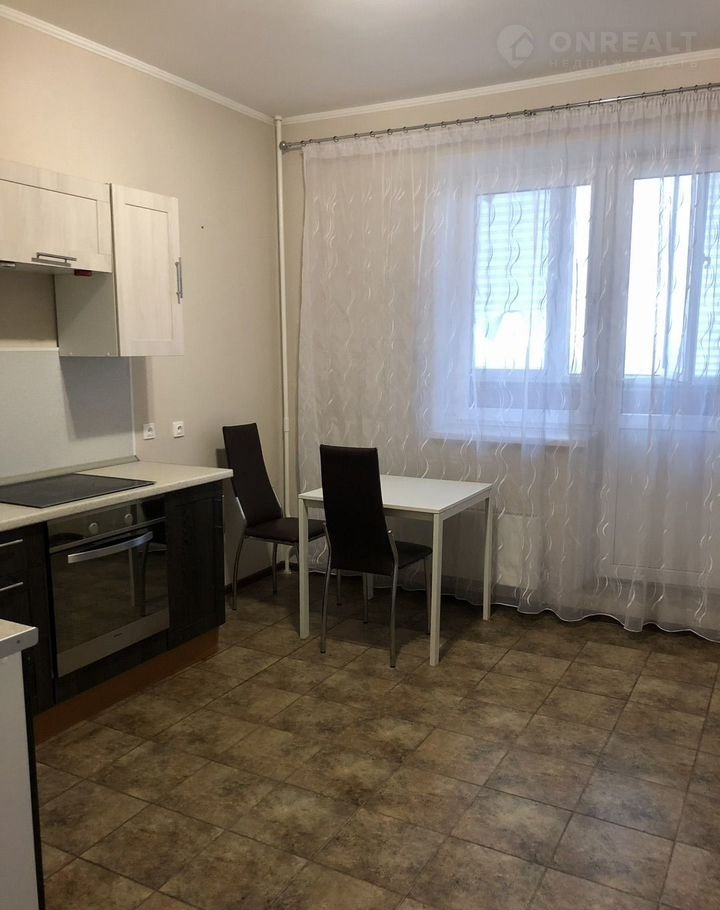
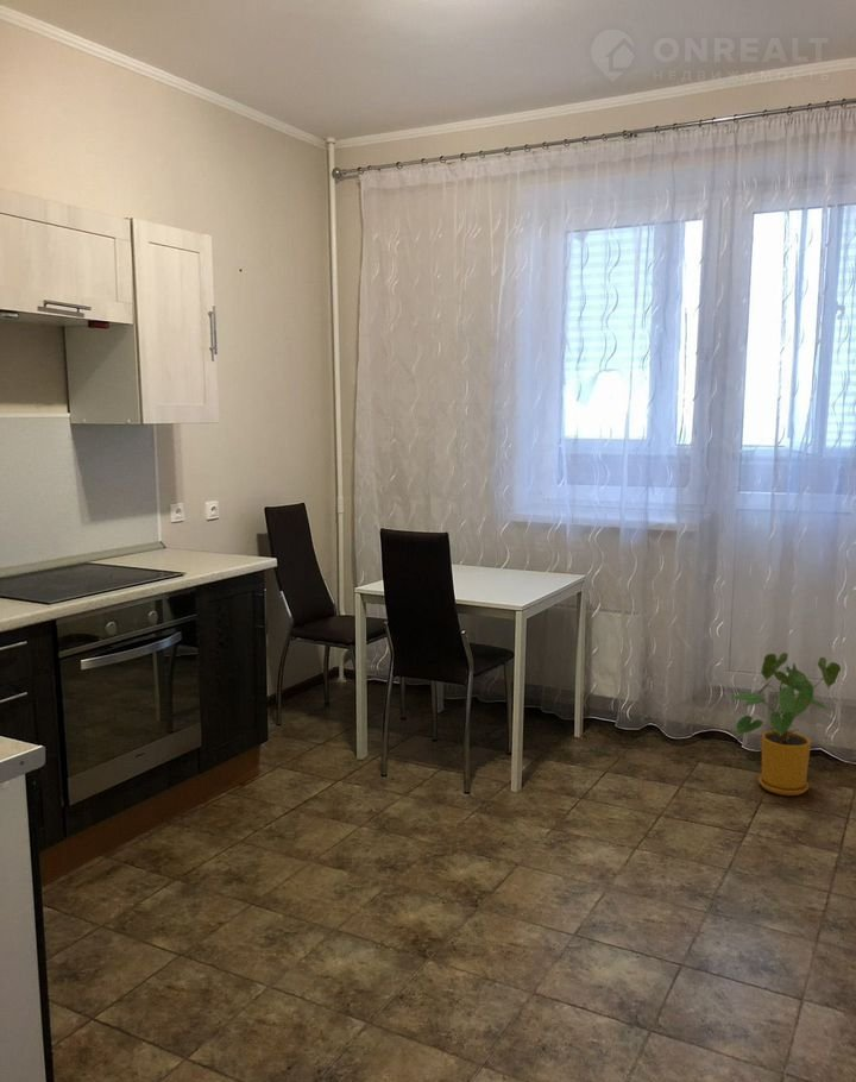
+ house plant (782, 724)
